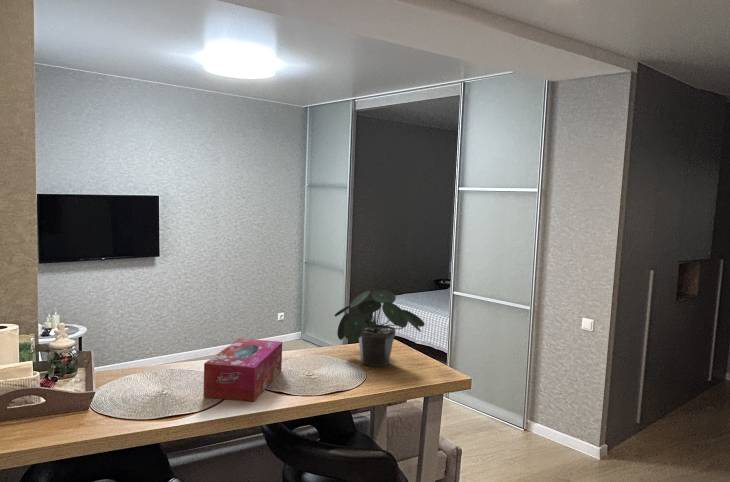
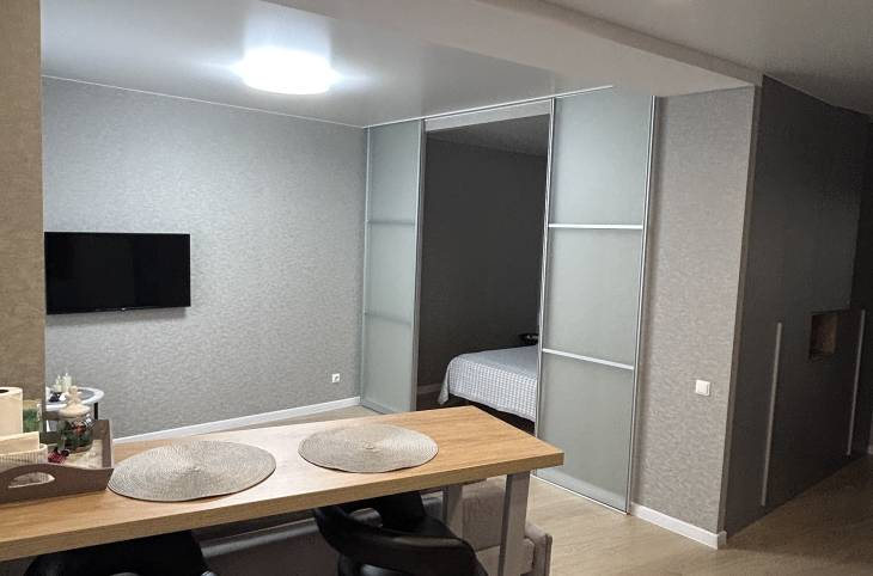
- tissue box (245, 367)
- potted plant (377, 325)
